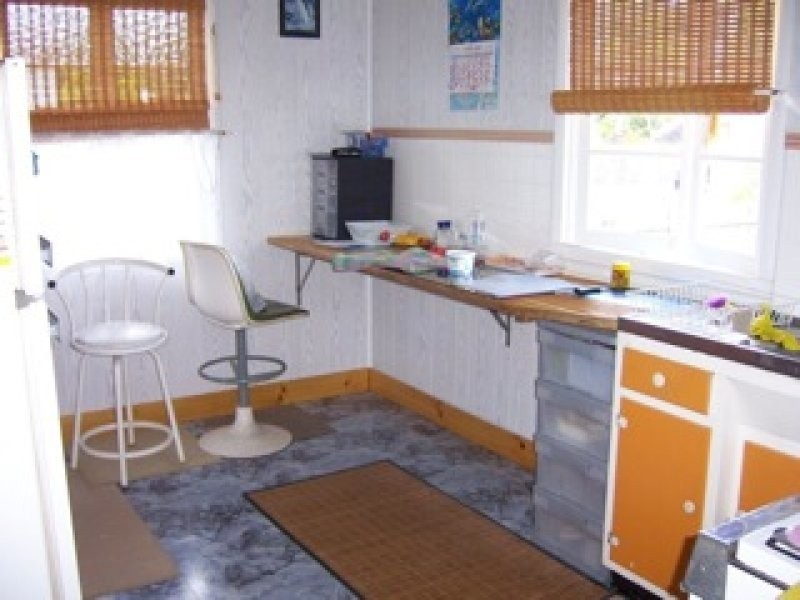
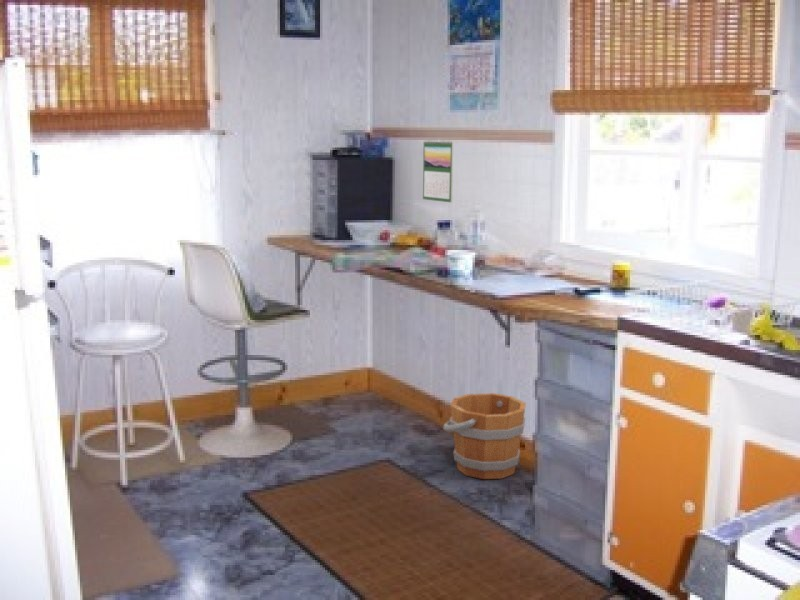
+ bucket (483, 435)
+ calendar (437, 170)
